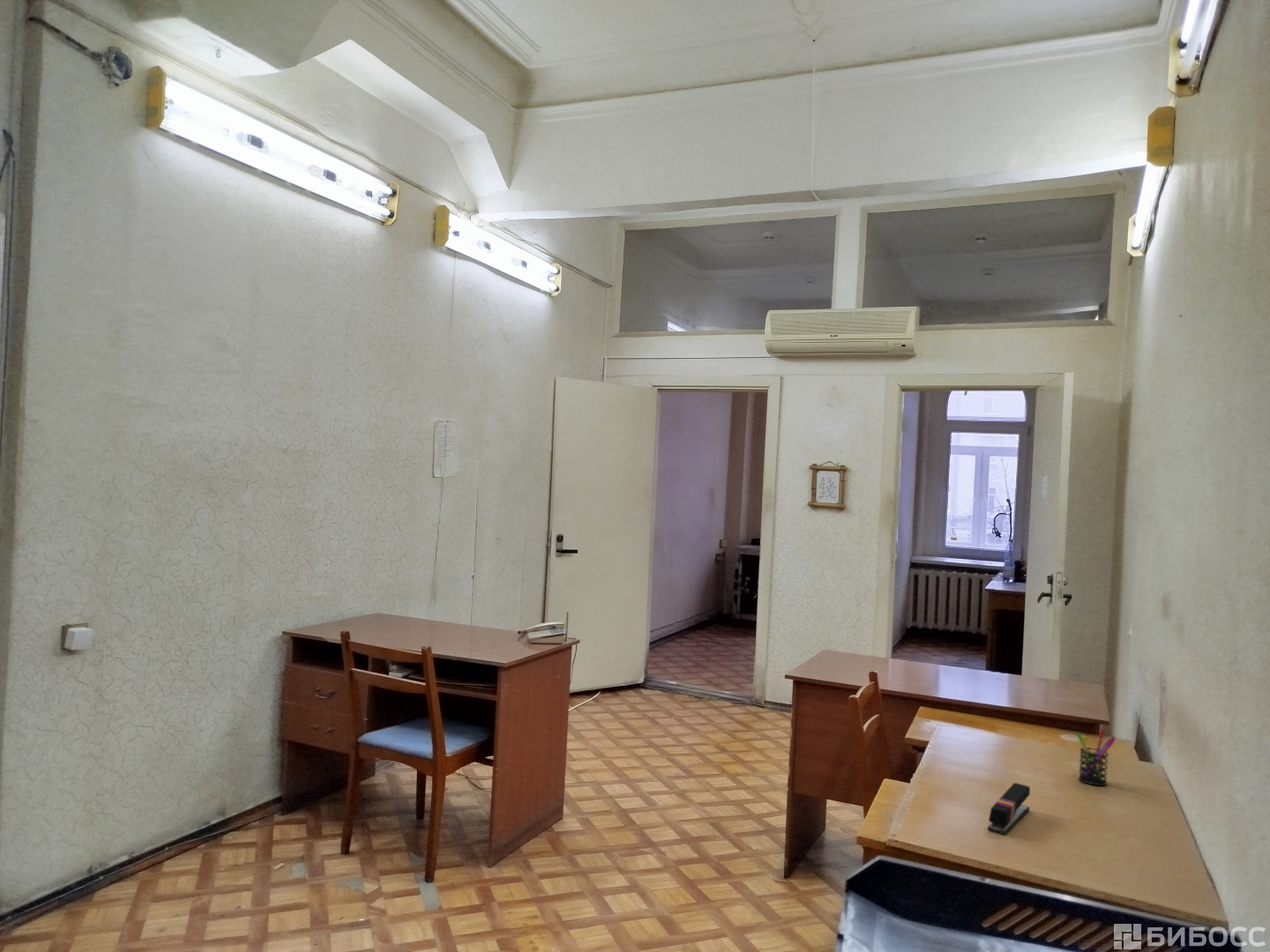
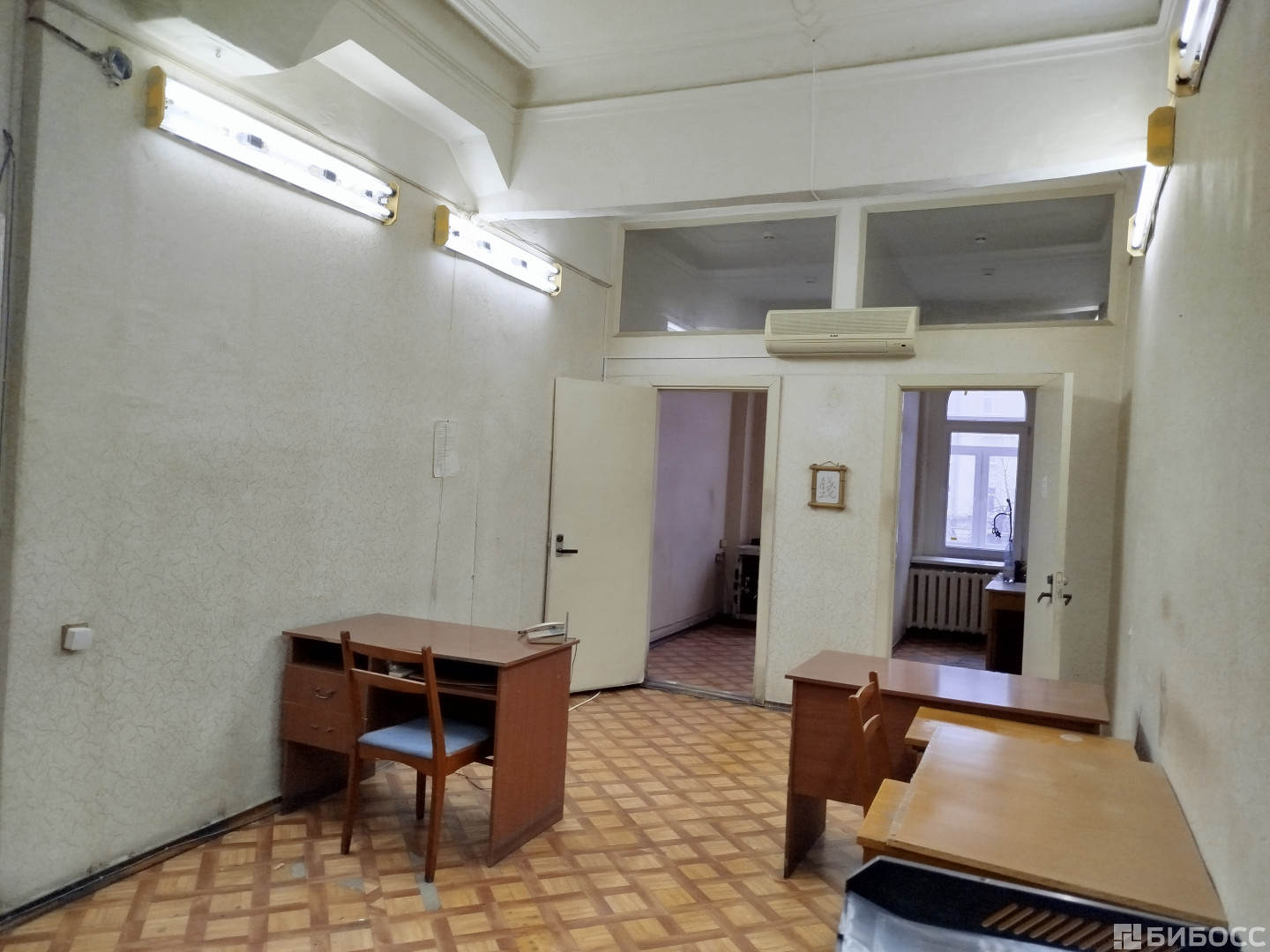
- stapler (1010, 807)
- pen holder (1092, 754)
